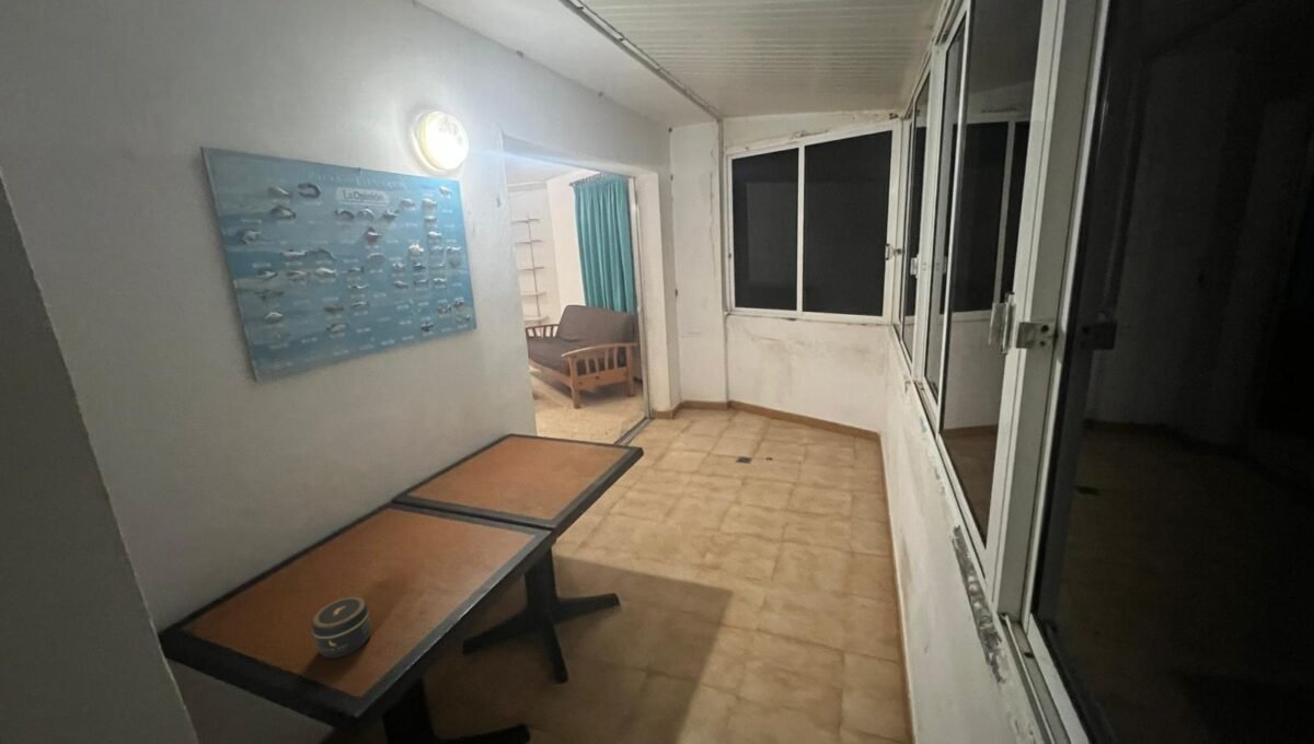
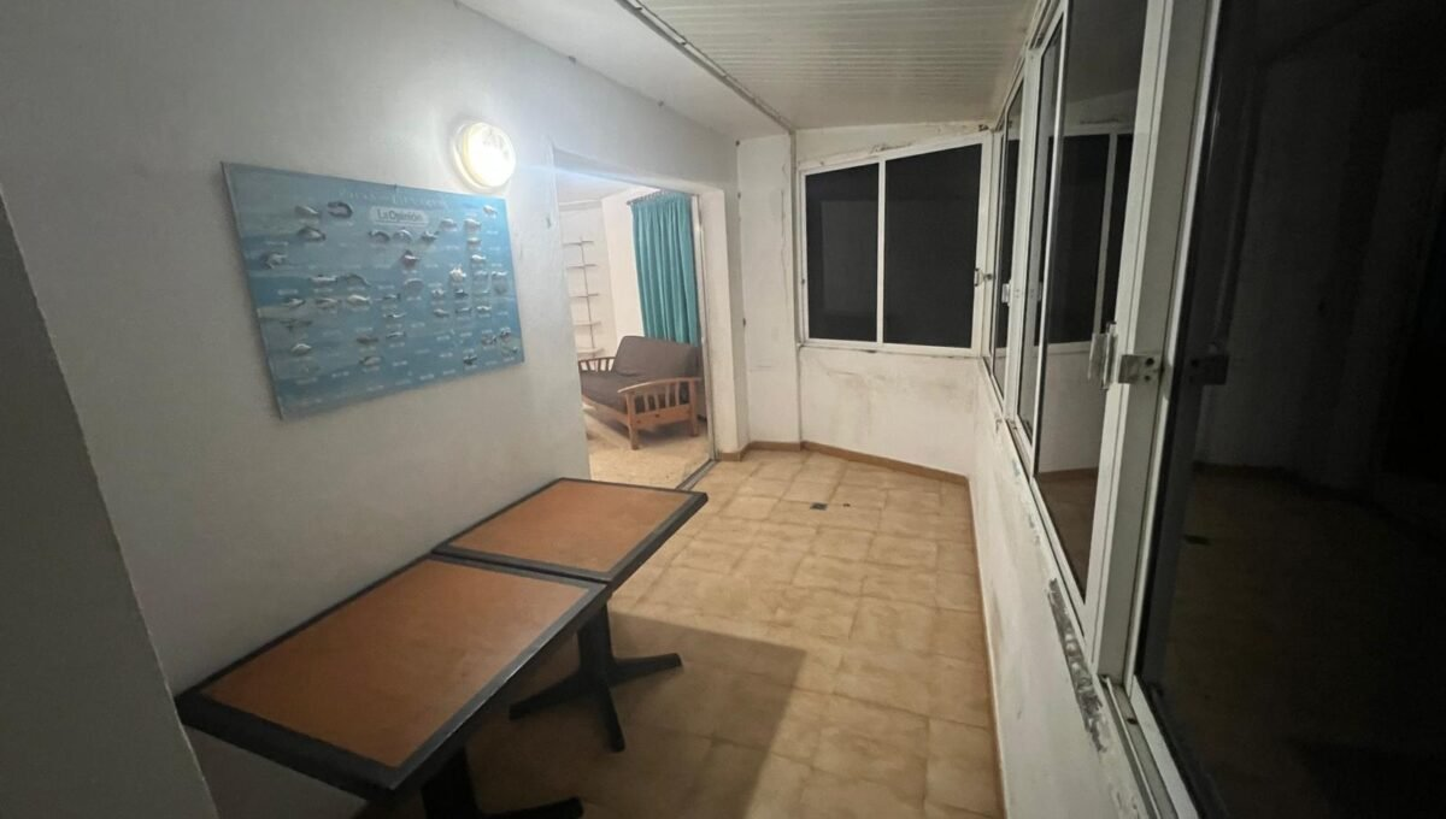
- jar (343, 626)
